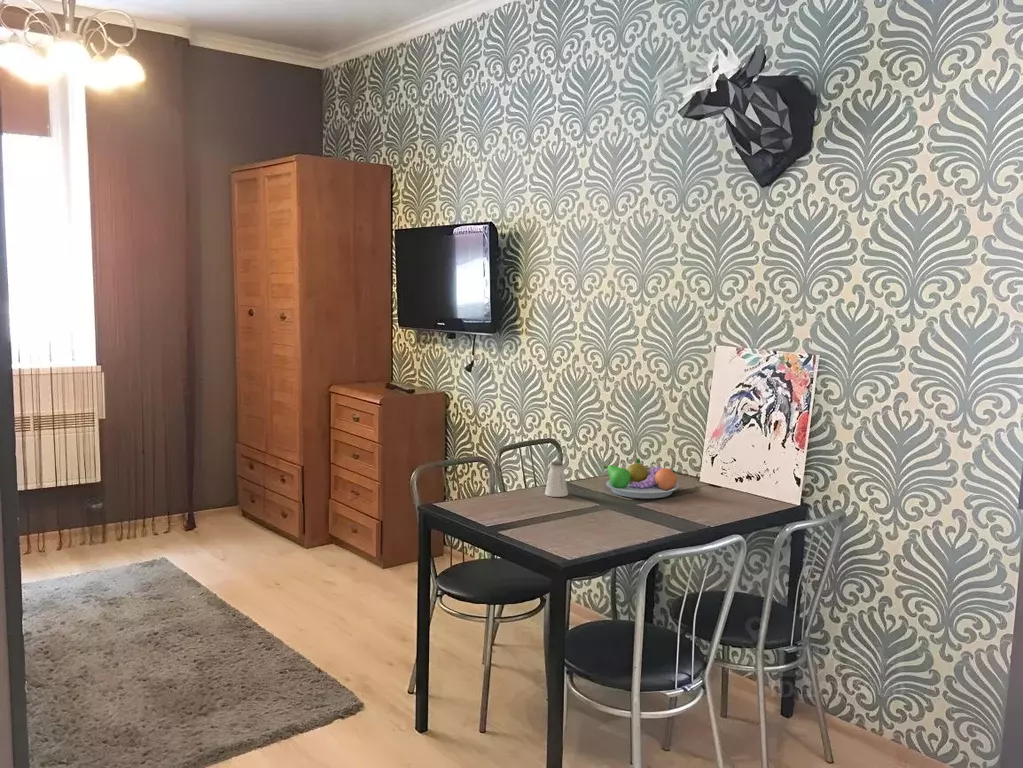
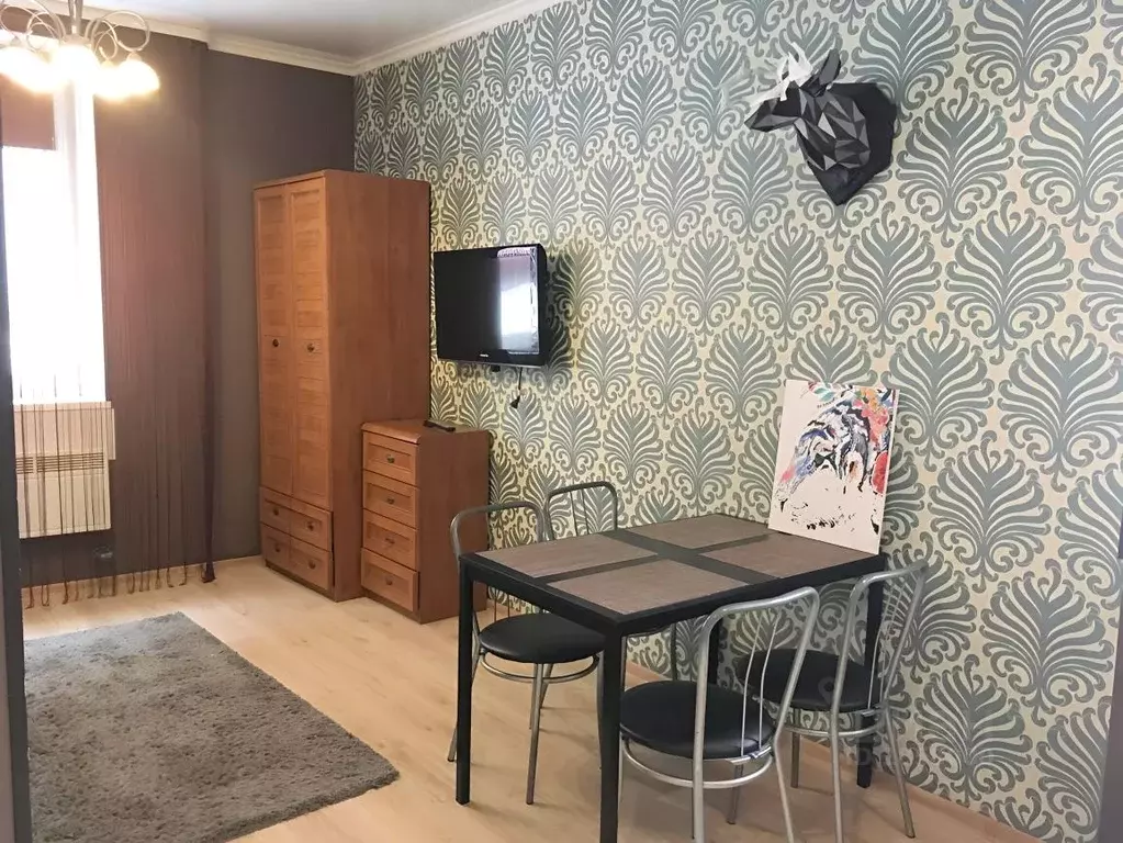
- fruit bowl (639, 476)
- saltshaker (556, 478)
